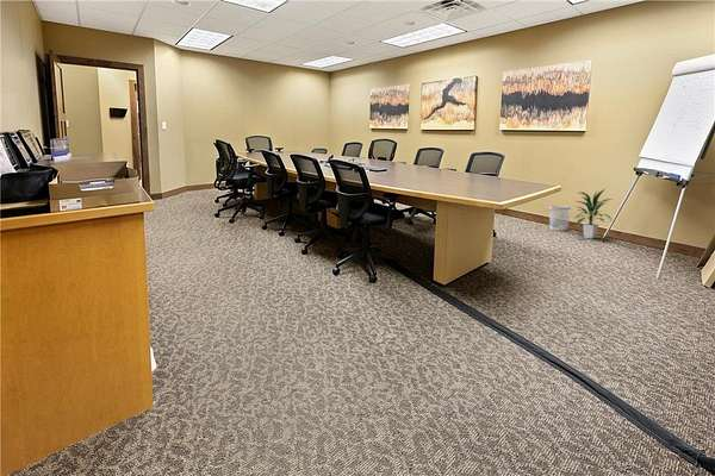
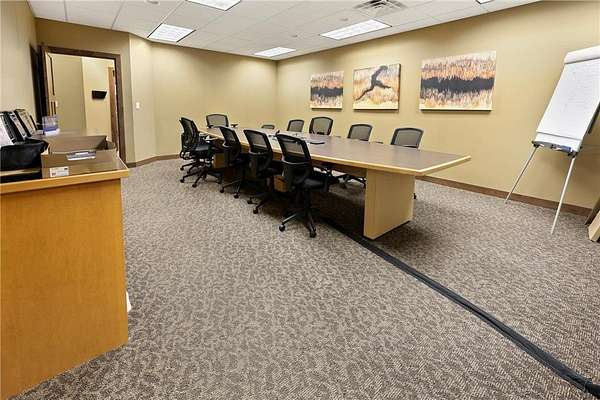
- wastebasket (559, 217)
- indoor plant (590, 212)
